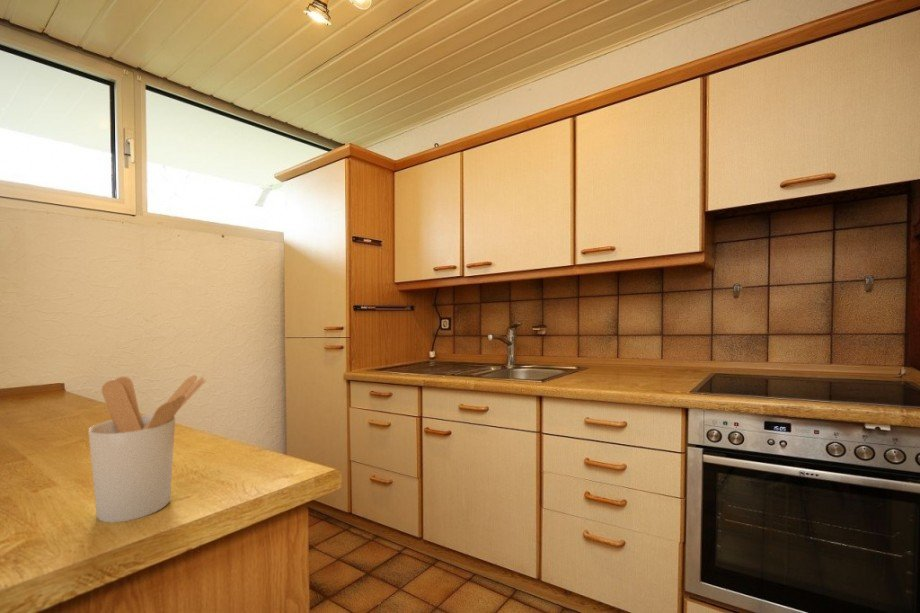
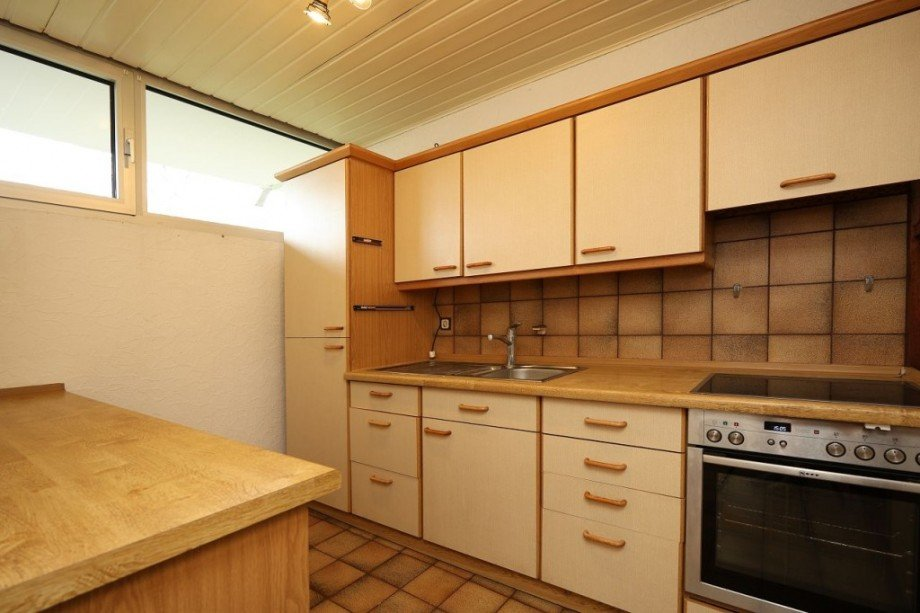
- utensil holder (154, 439)
